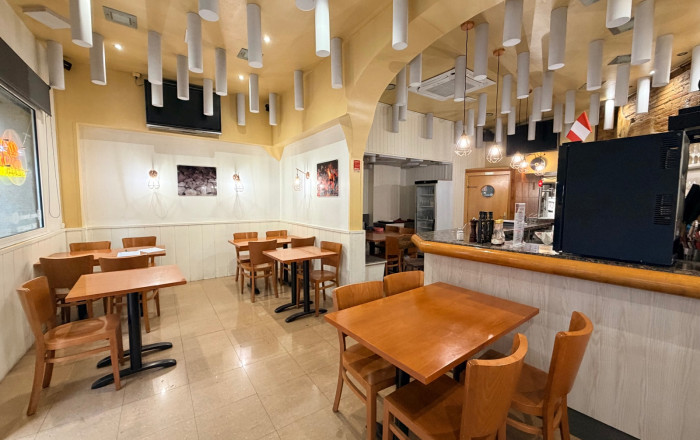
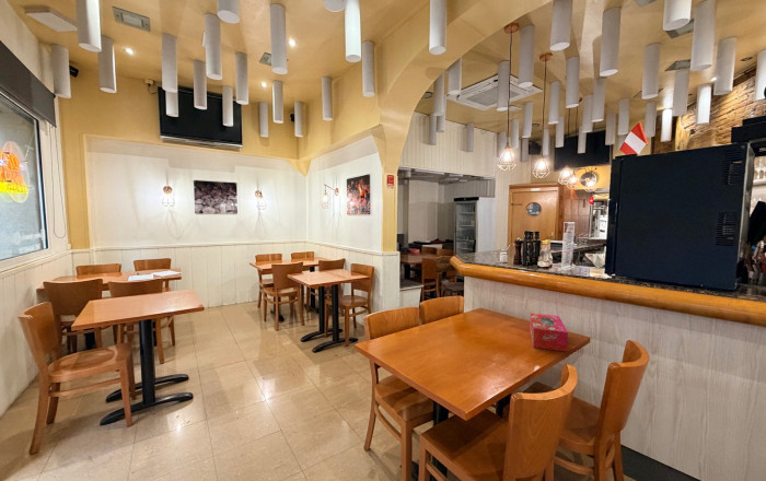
+ tissue box (546, 330)
